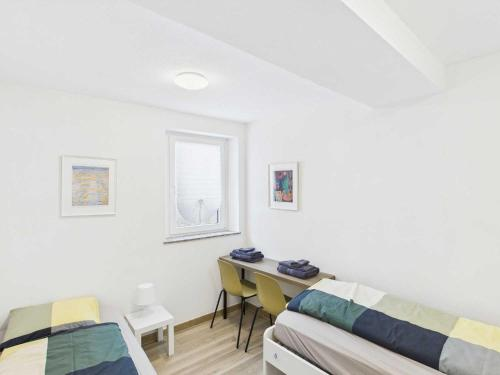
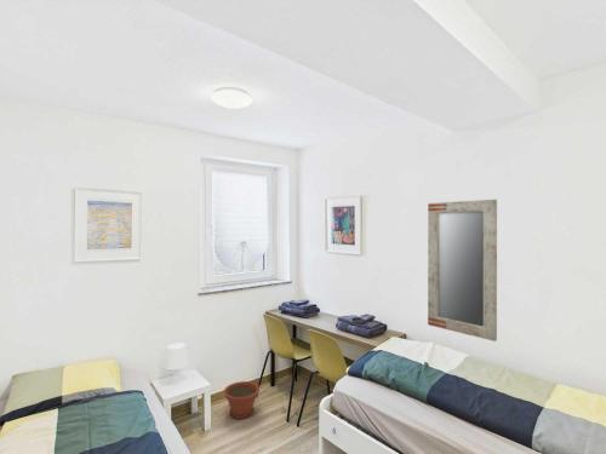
+ plant pot (241, 401)
+ home mirror (459, 266)
